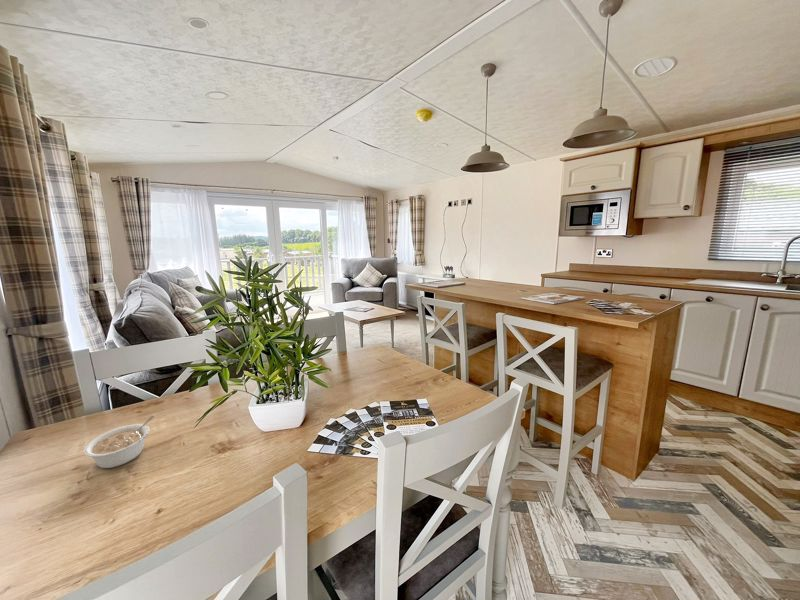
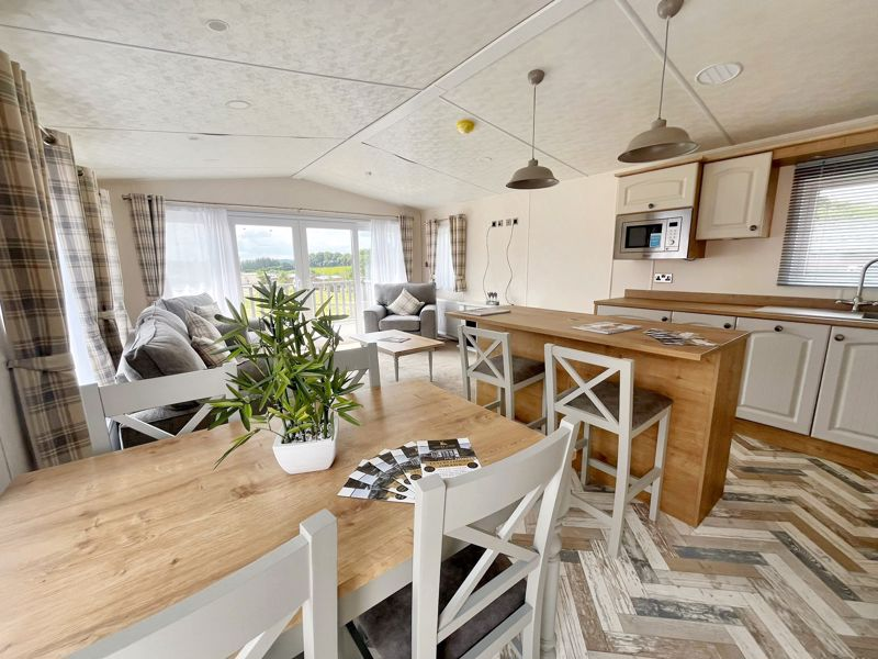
- legume (120, 444)
